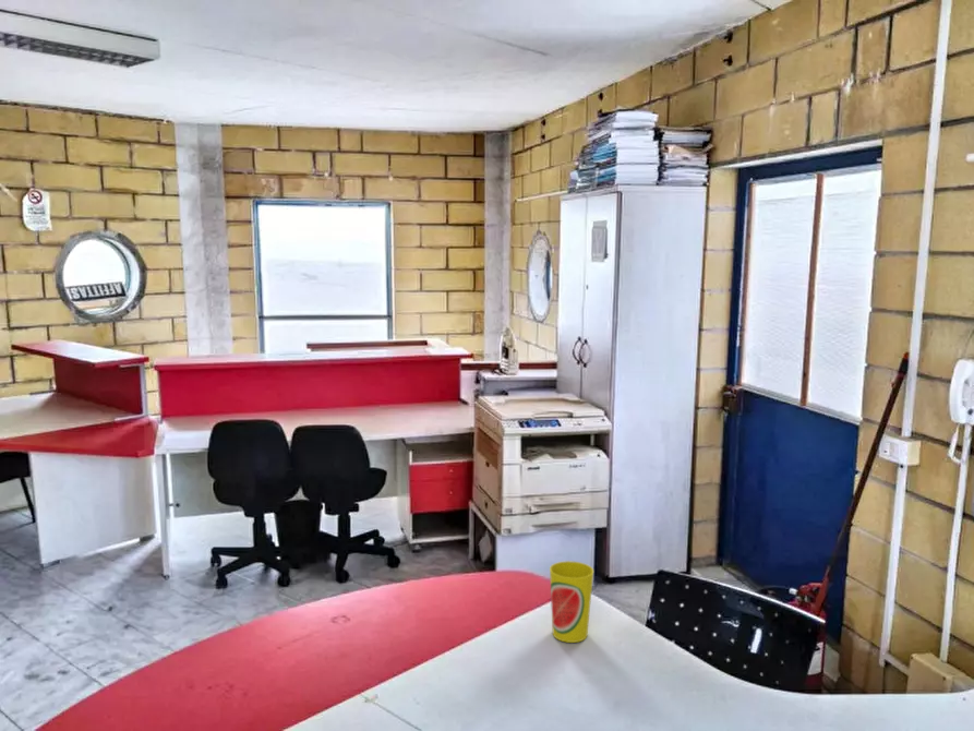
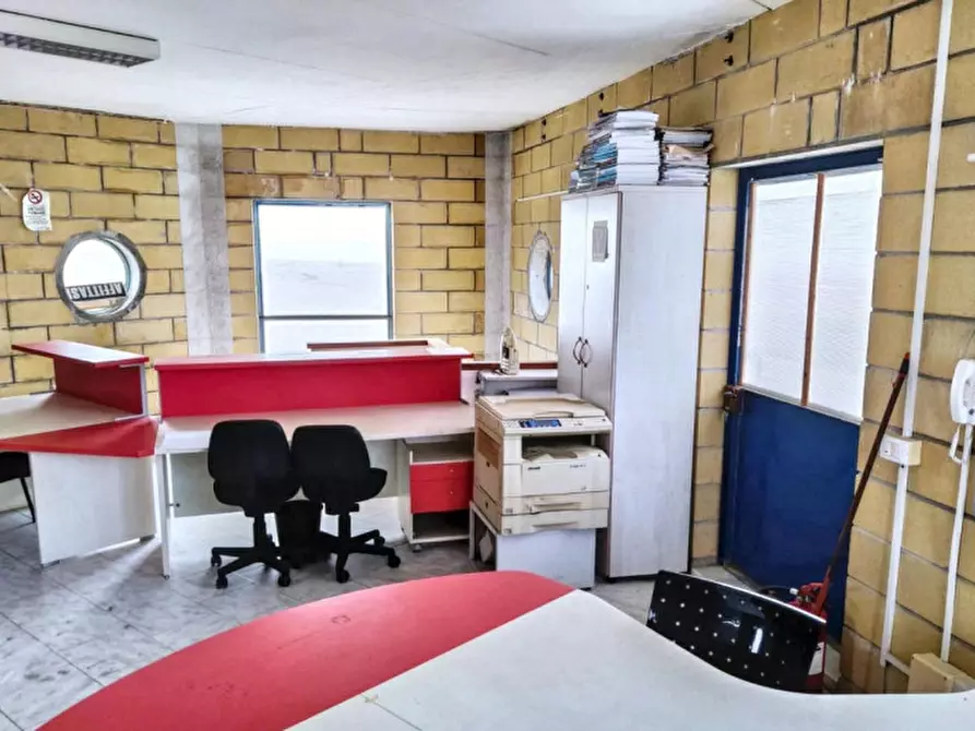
- cup (570, 601)
